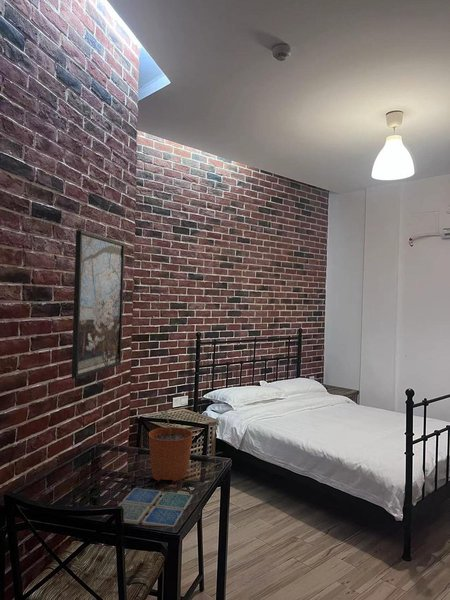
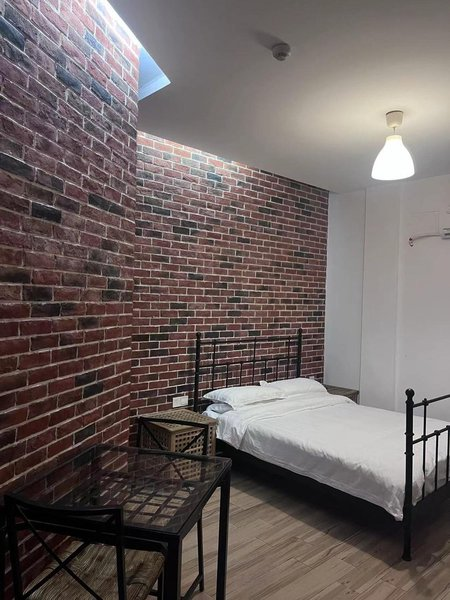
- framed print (100, 304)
- plant pot (170, 443)
- drink coaster (153, 507)
